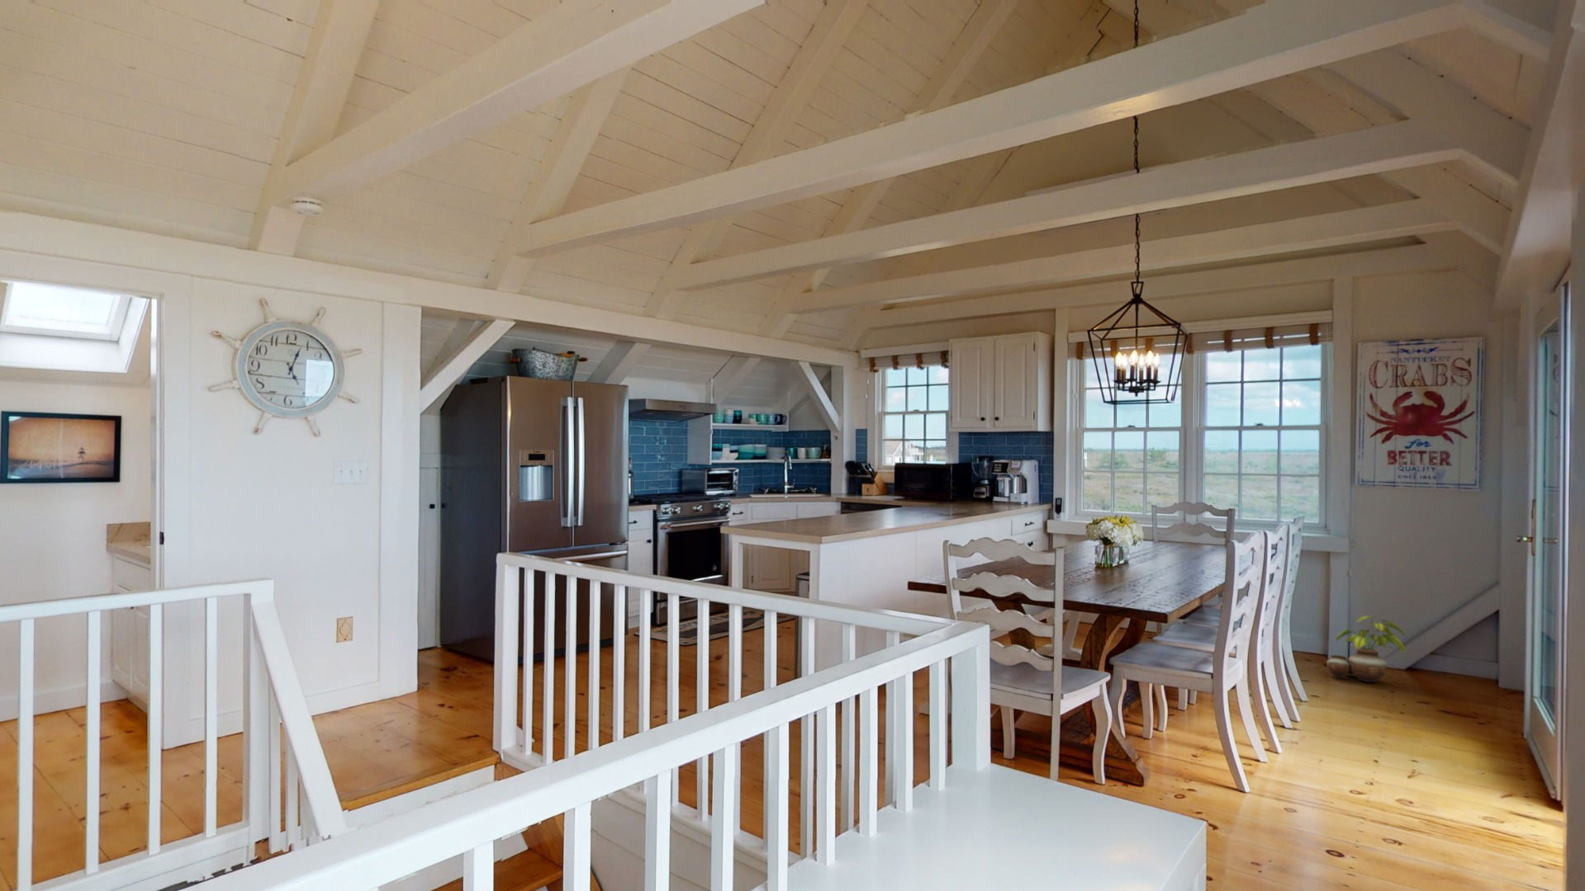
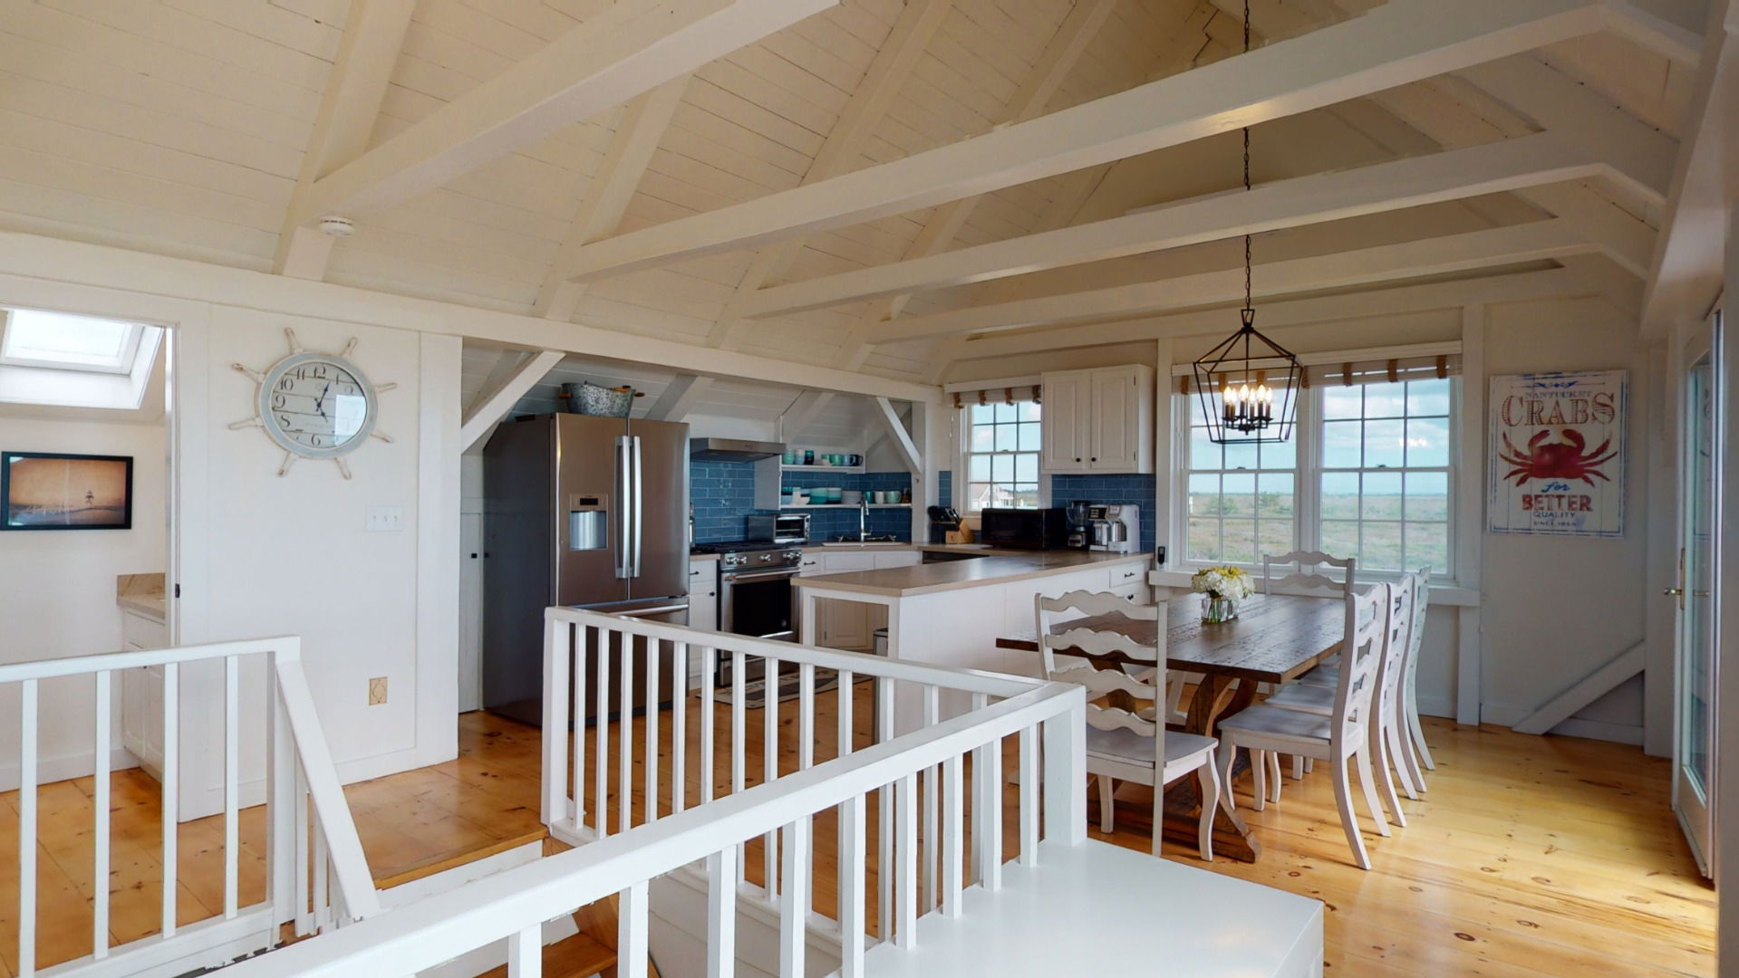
- potted plant (1365, 647)
